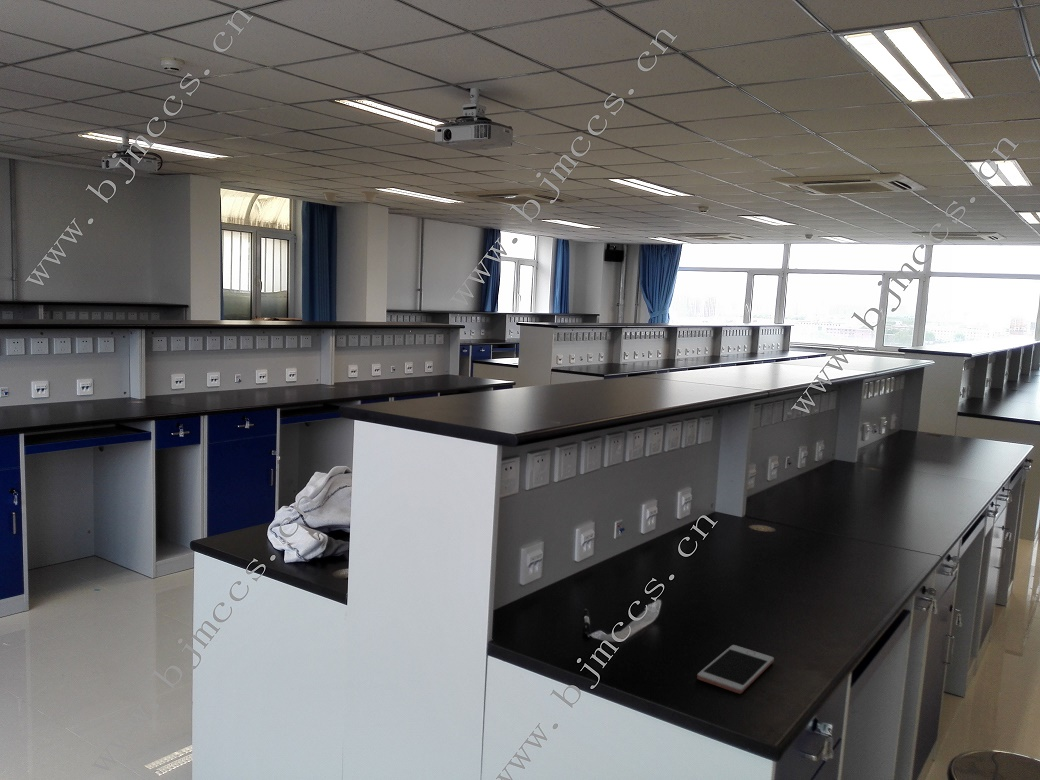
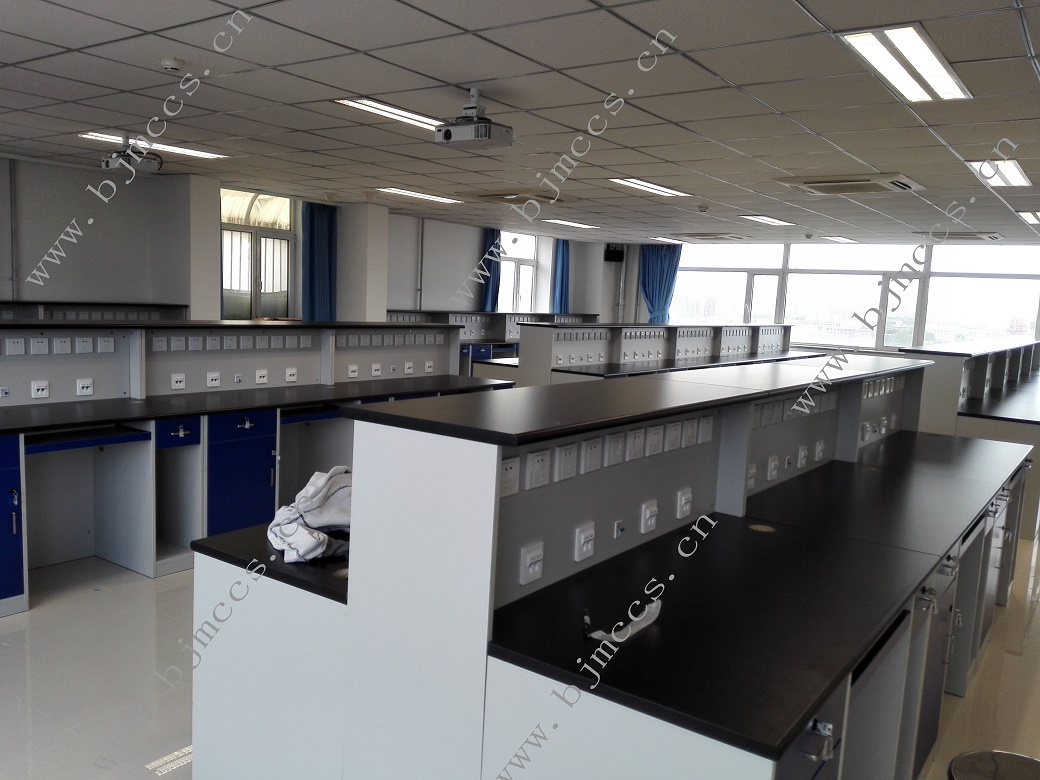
- cell phone (736, 667)
